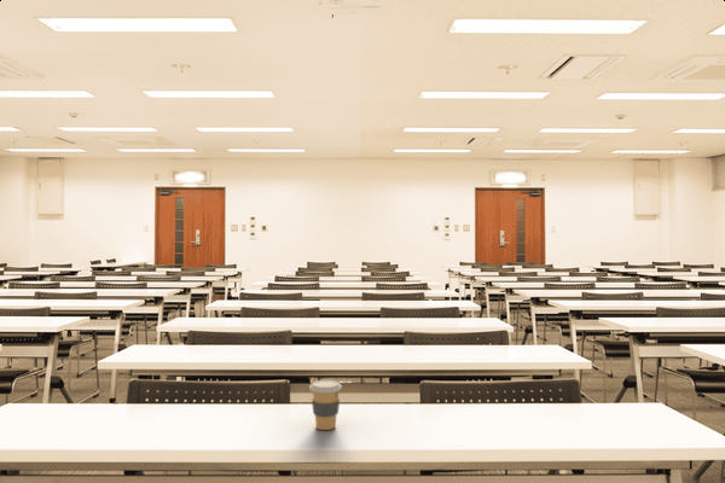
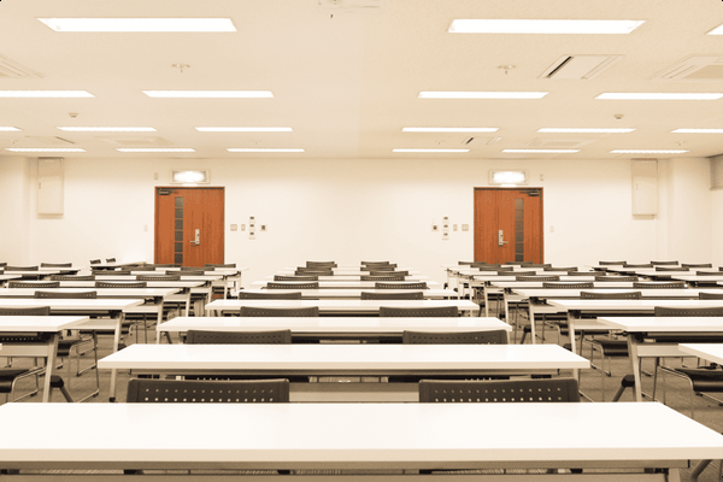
- coffee cup (325, 405)
